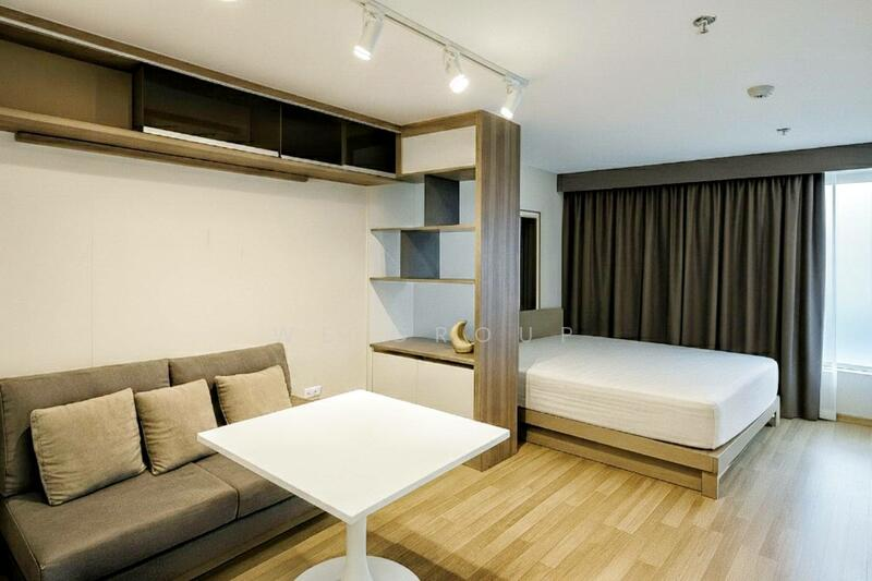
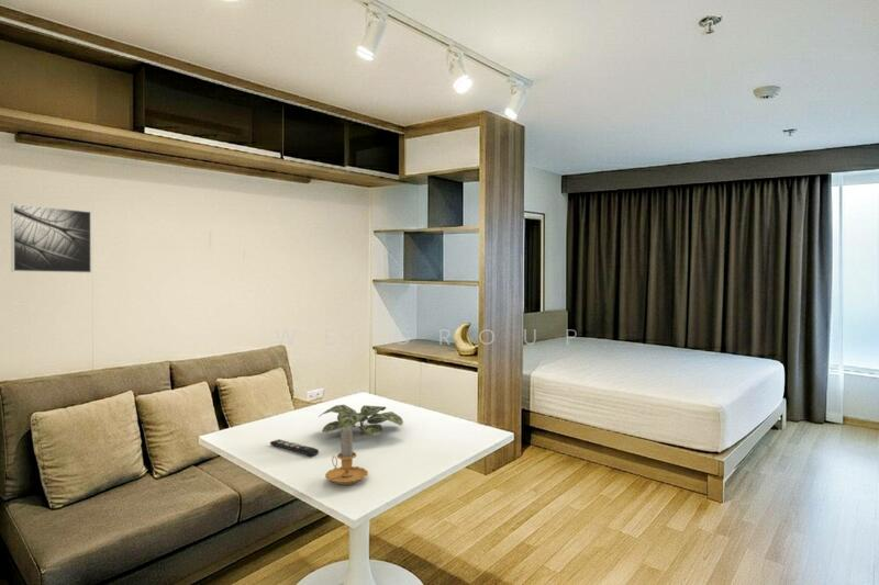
+ remote control (293, 447)
+ plant (364, 420)
+ candle (344, 451)
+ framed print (53, 239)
